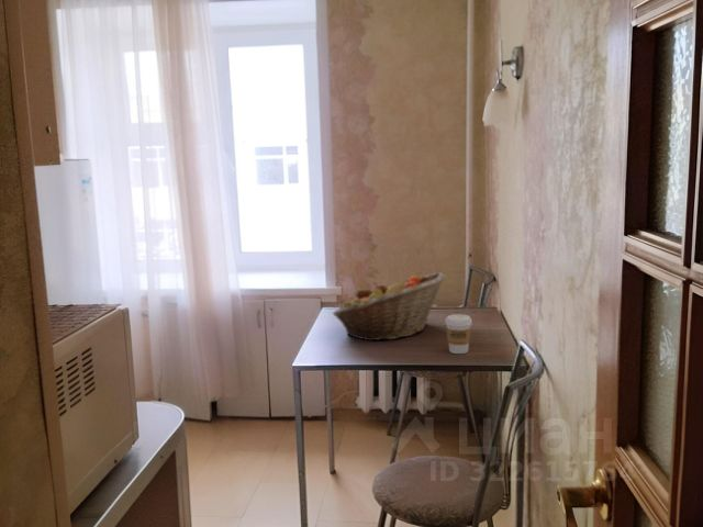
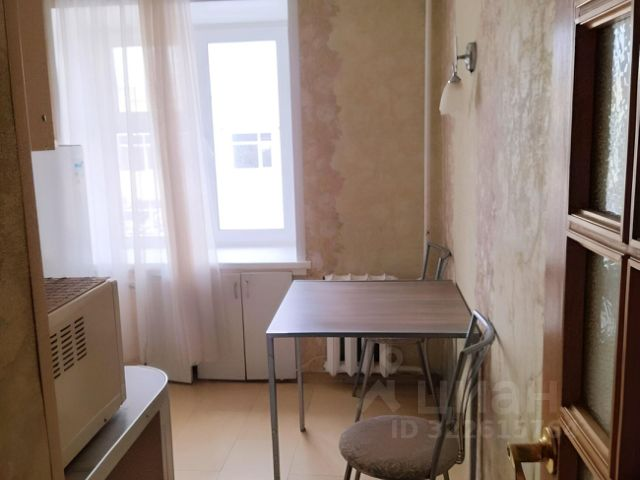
- fruit basket (390, 302)
- coffee cup (458, 333)
